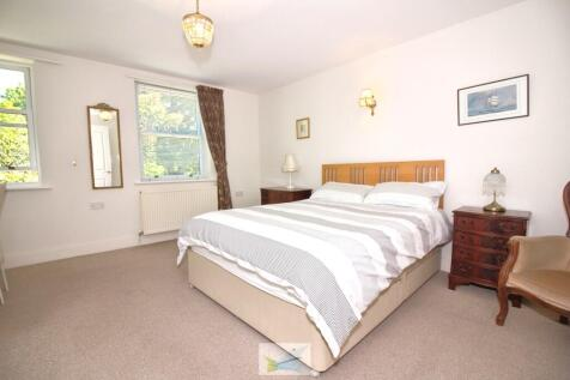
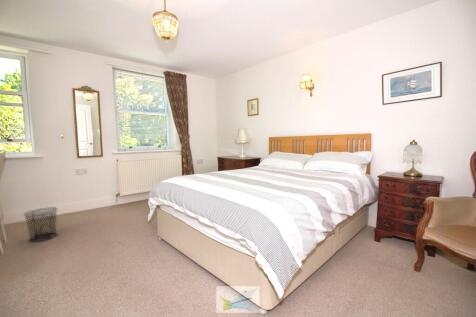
+ waste bin (41, 224)
